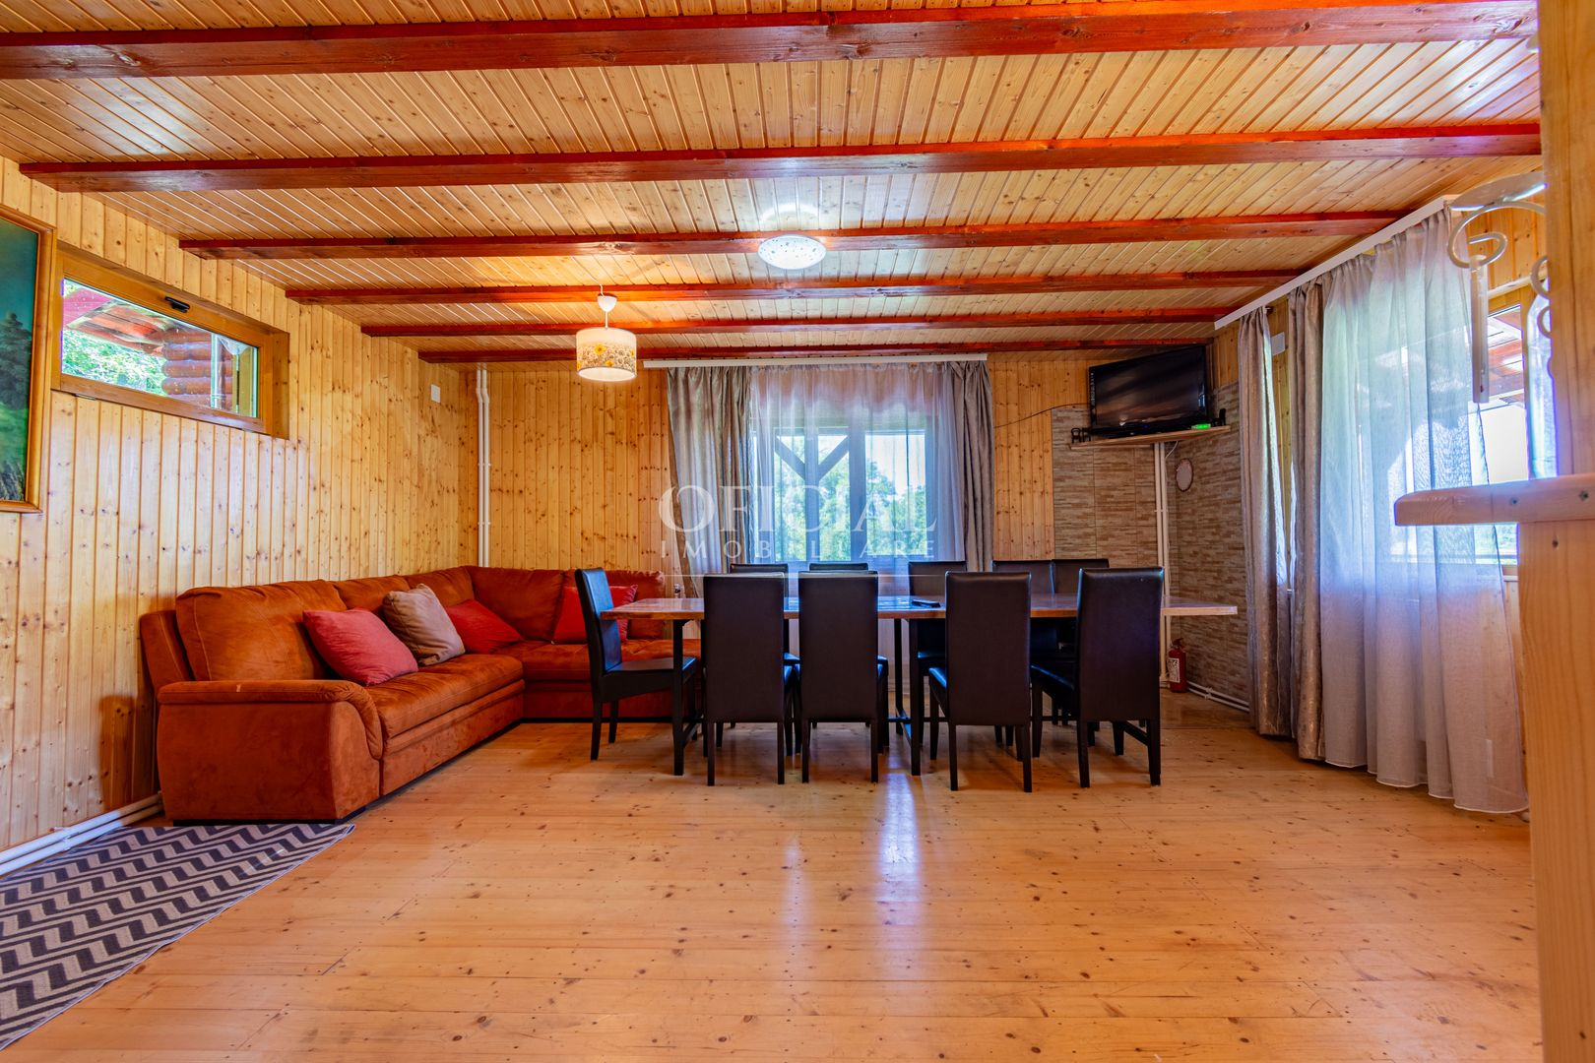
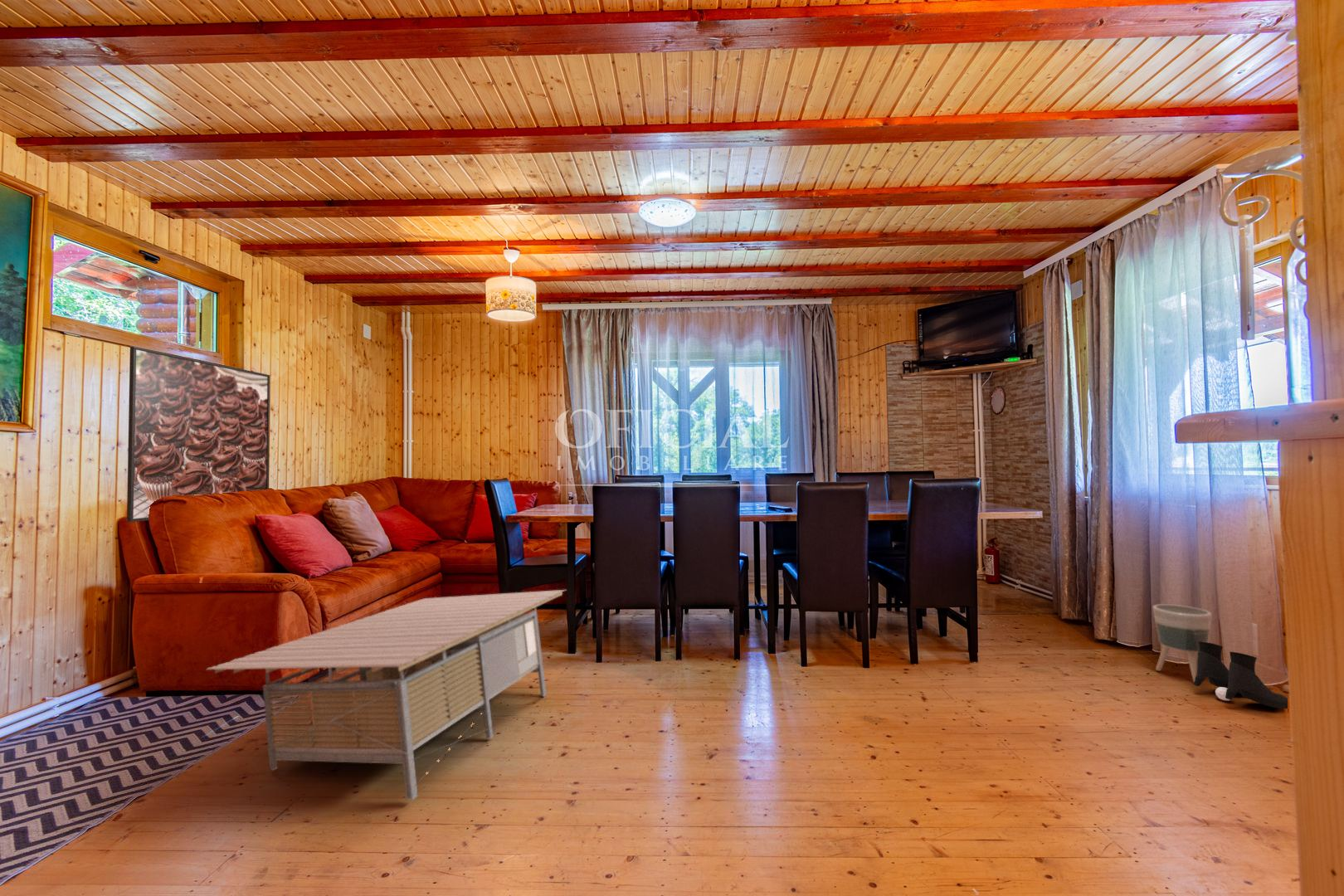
+ boots (1239, 672)
+ coffee table (416, 669)
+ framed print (208, 437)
+ planter (1182, 642)
